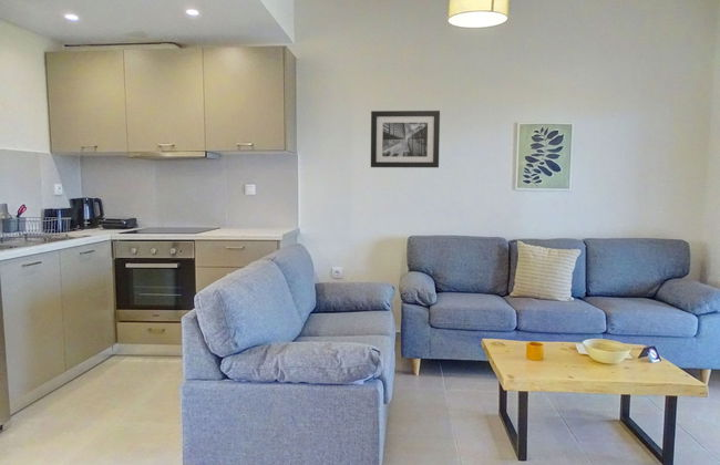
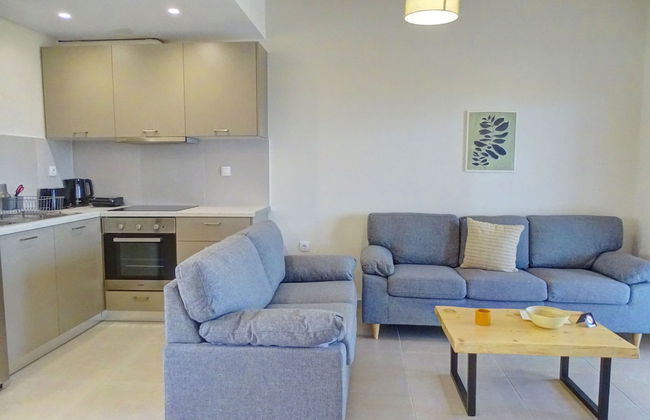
- wall art (404, 138)
